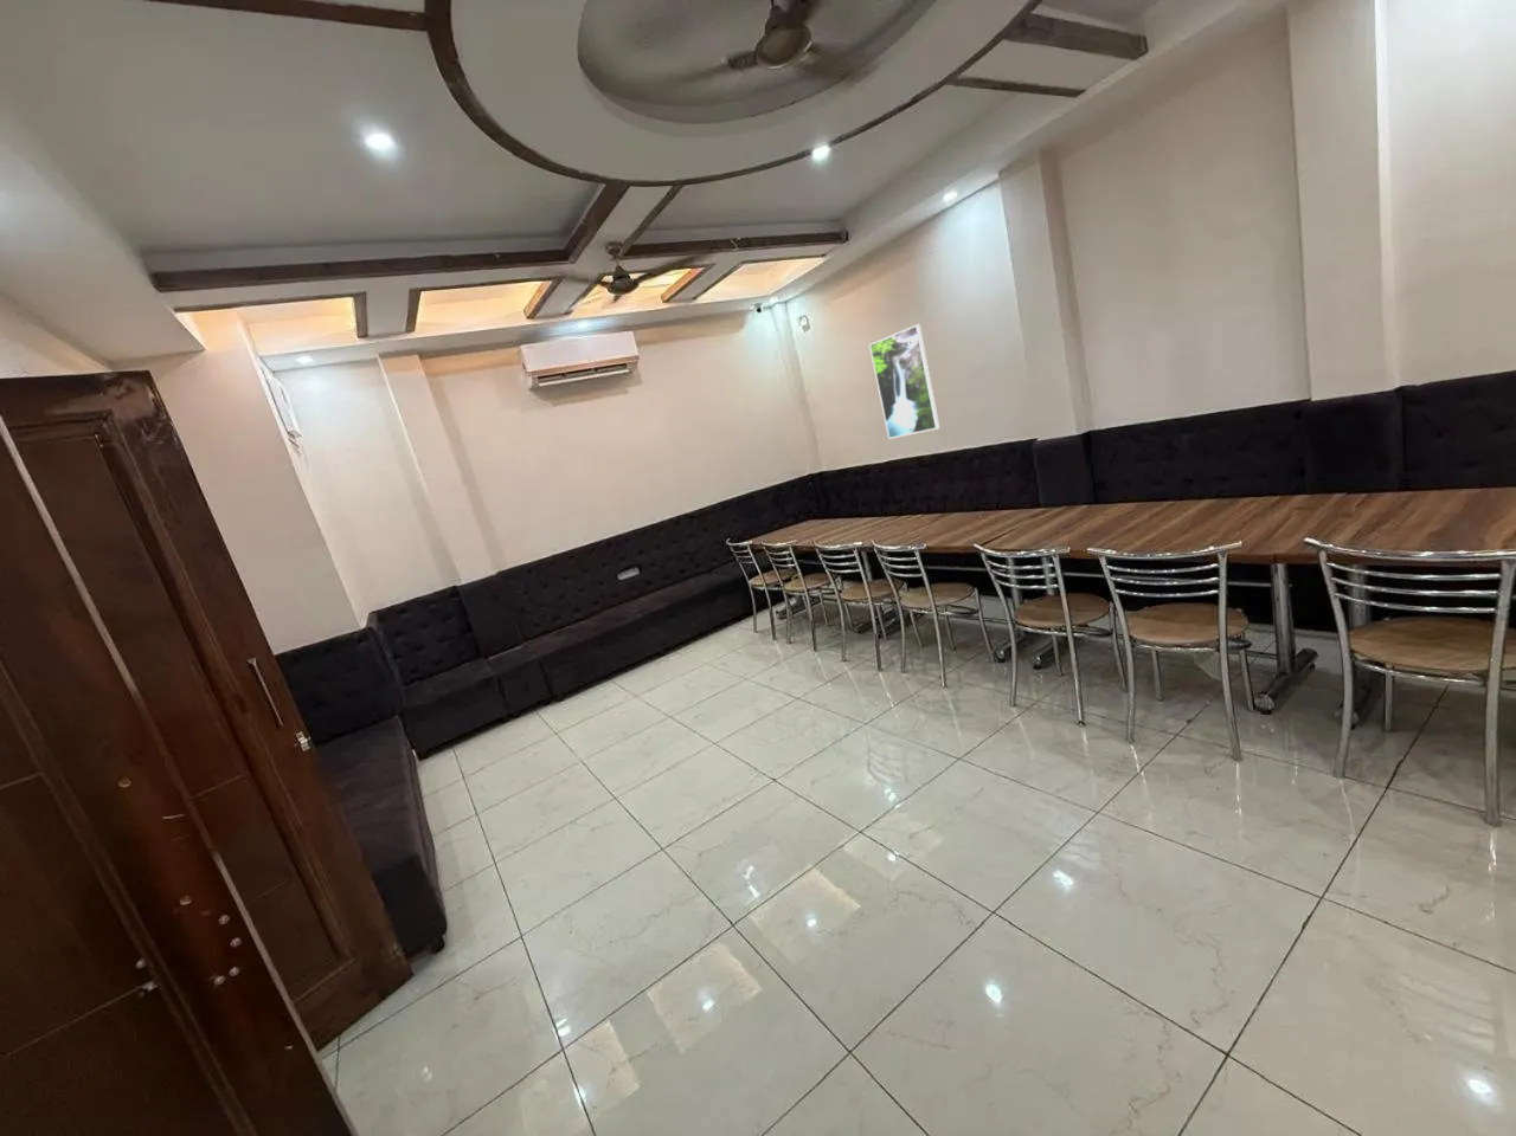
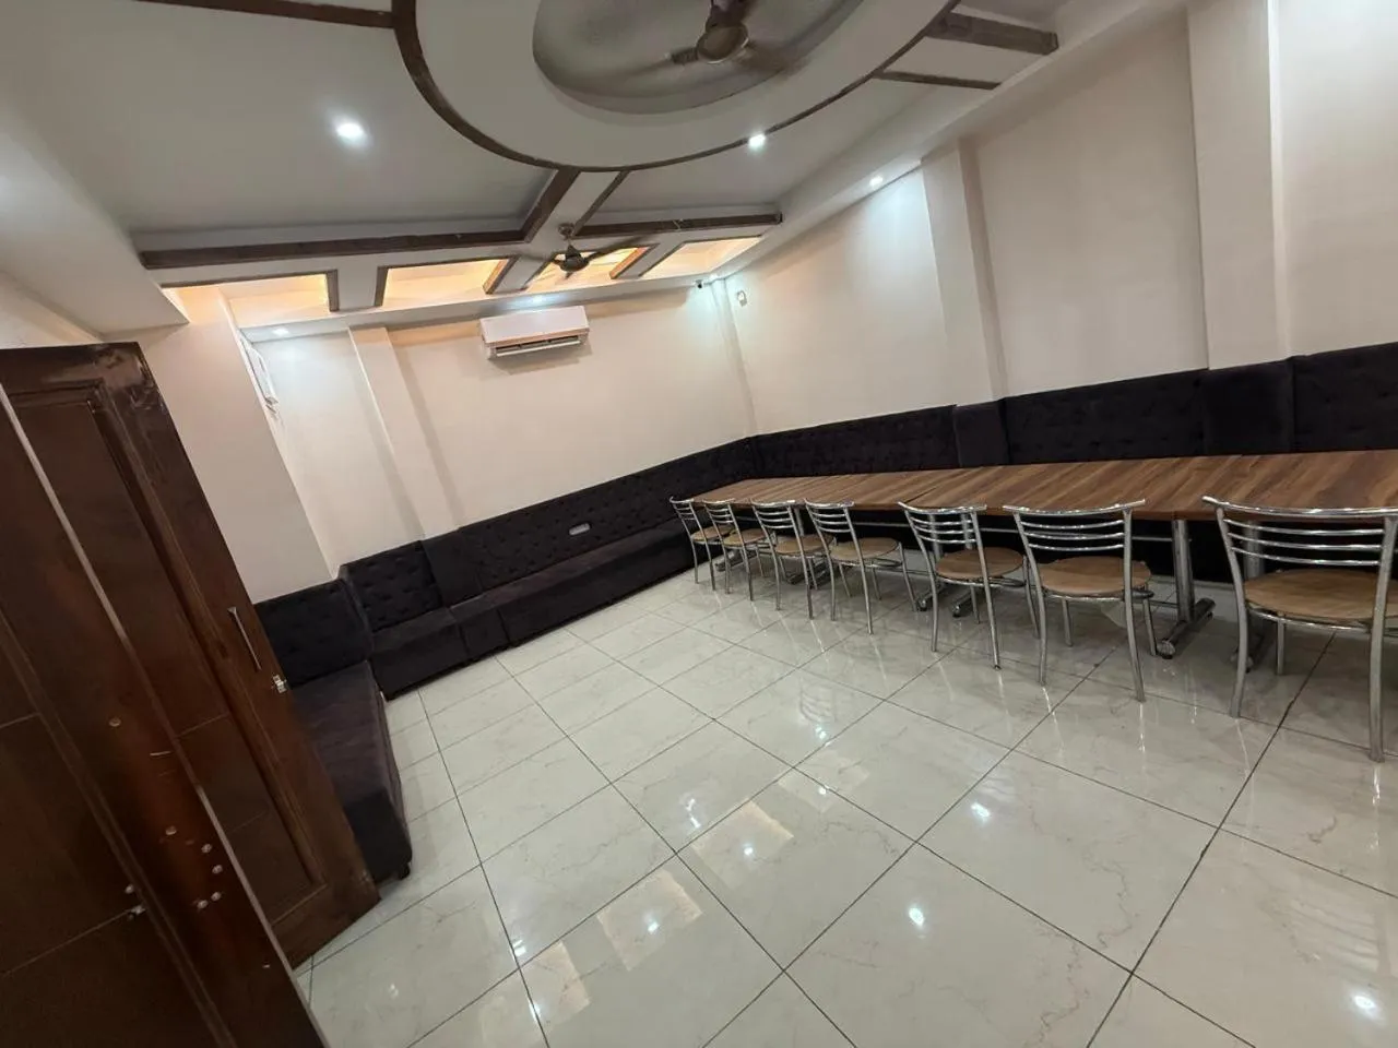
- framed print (902, 384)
